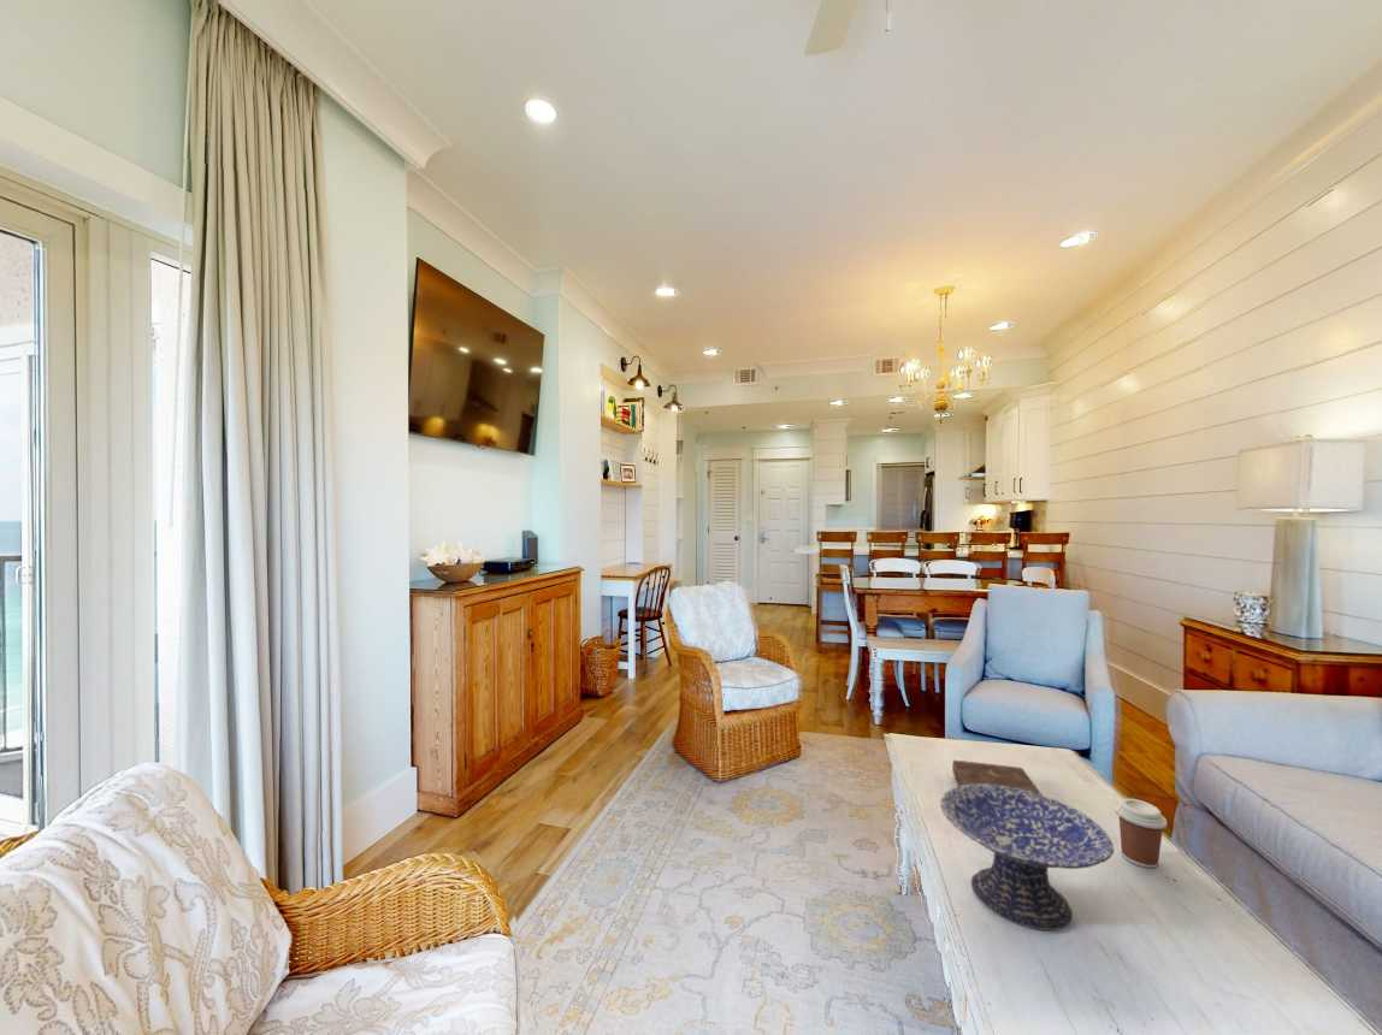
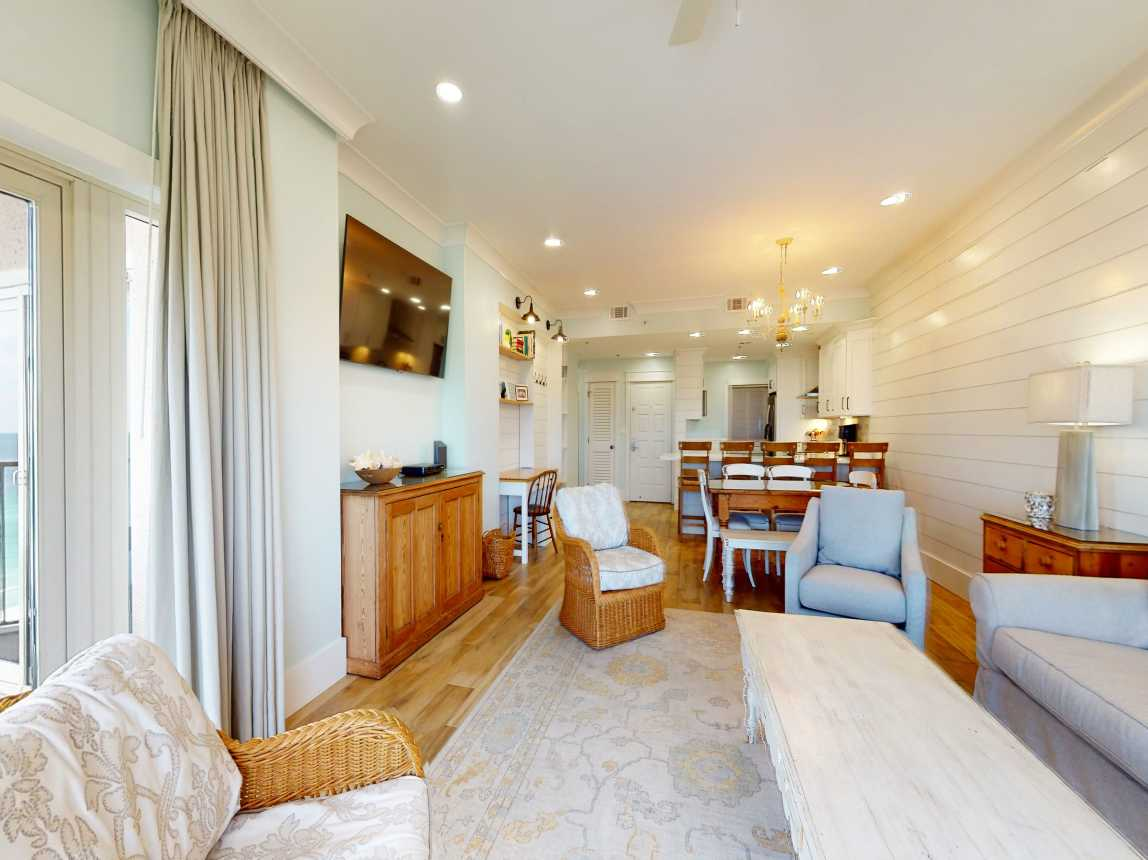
- decorative bowl (1020, 857)
- book (1006, 786)
- coffee cup (1139, 832)
